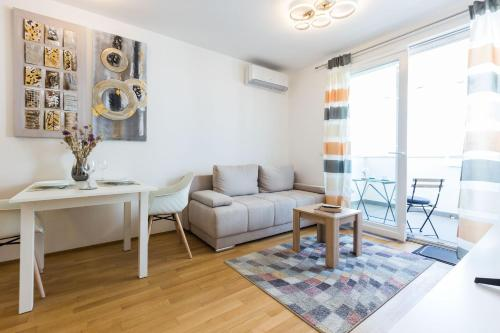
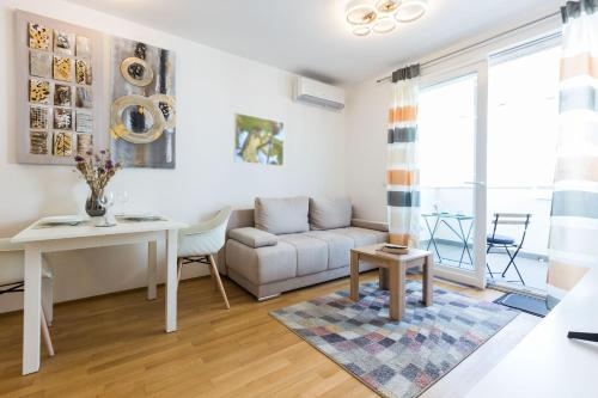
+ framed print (260, 141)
